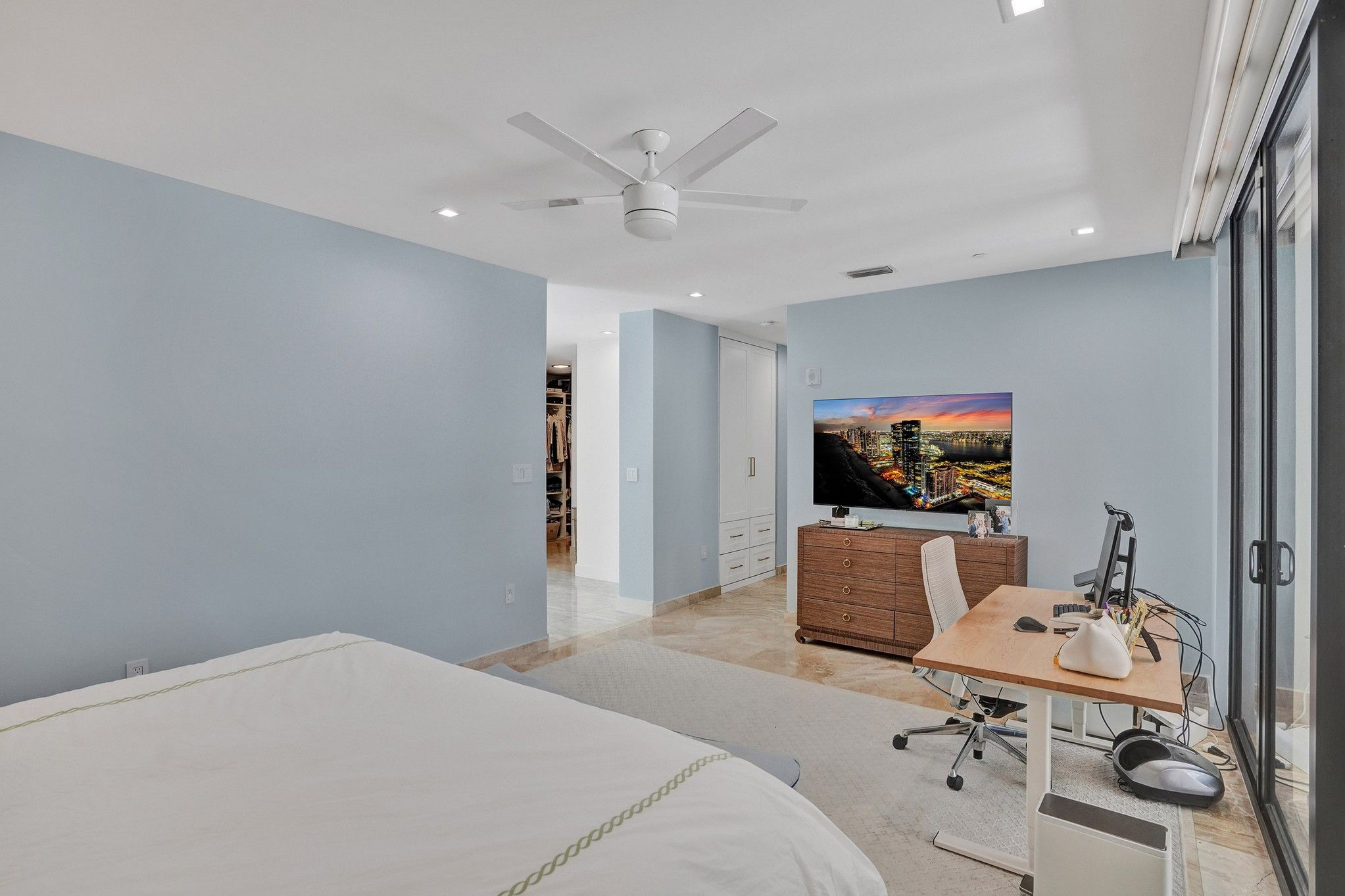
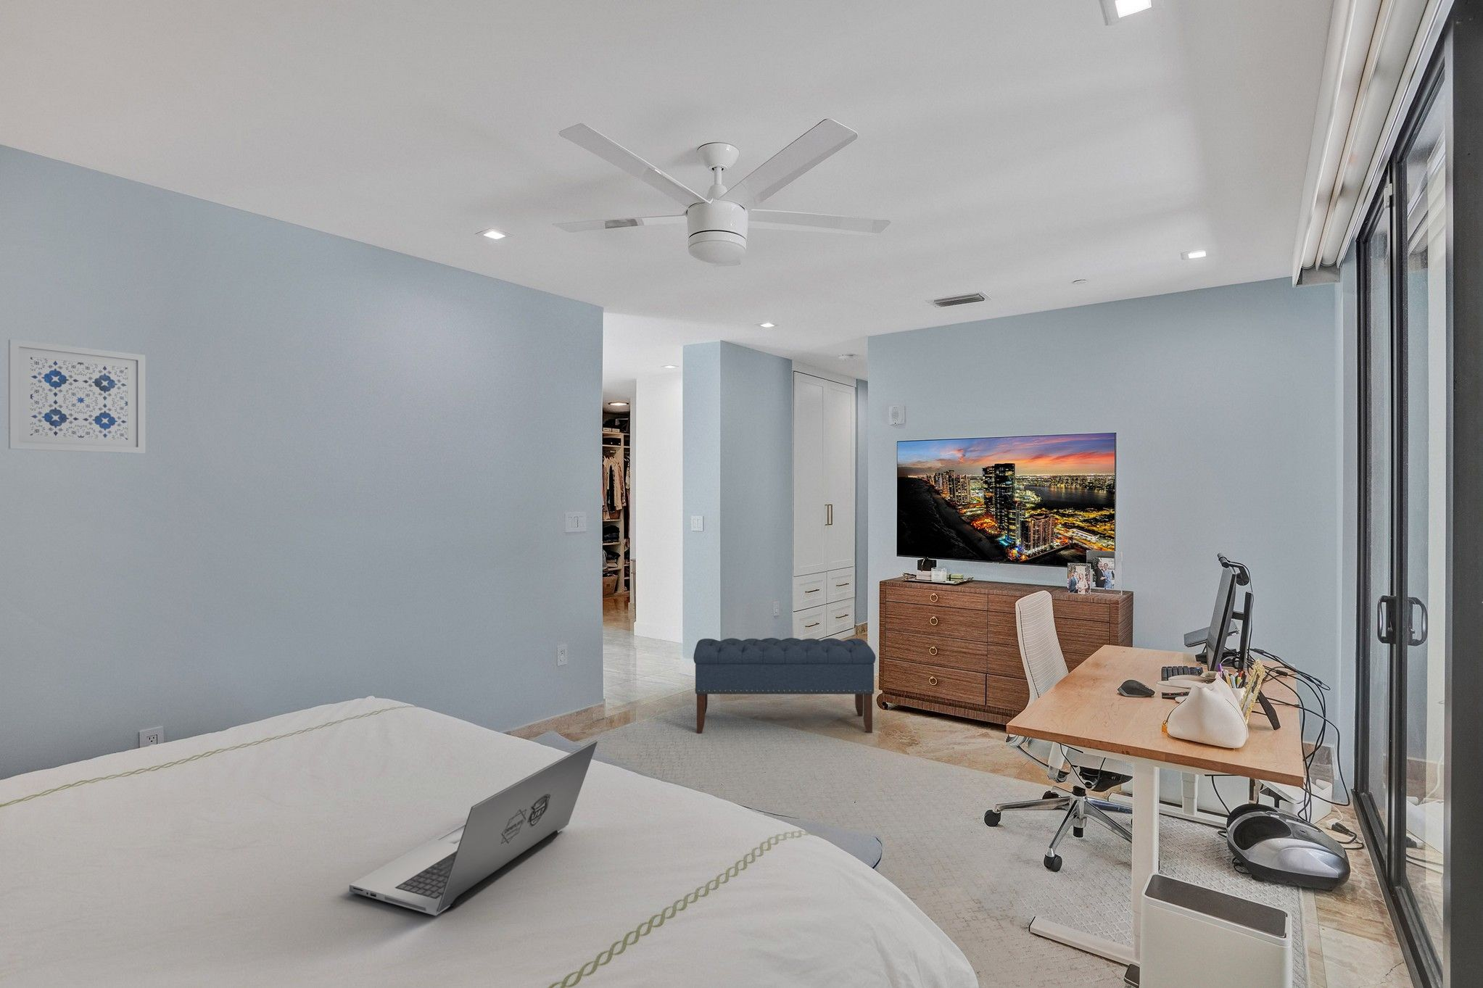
+ laptop (483, 812)
+ wall art (79, 399)
+ bench (783, 683)
